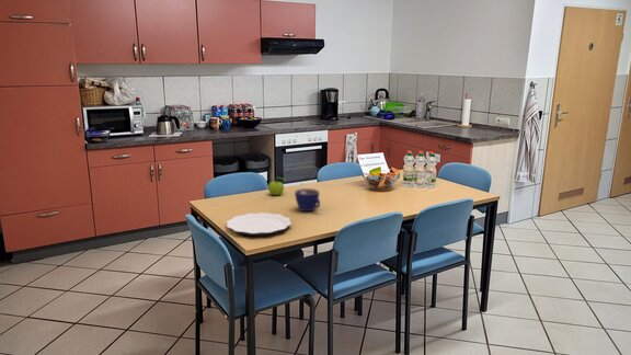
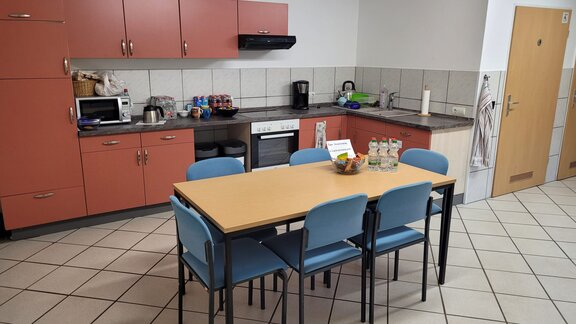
- fruit (278, 185)
- cup (309, 201)
- plate (259, 225)
